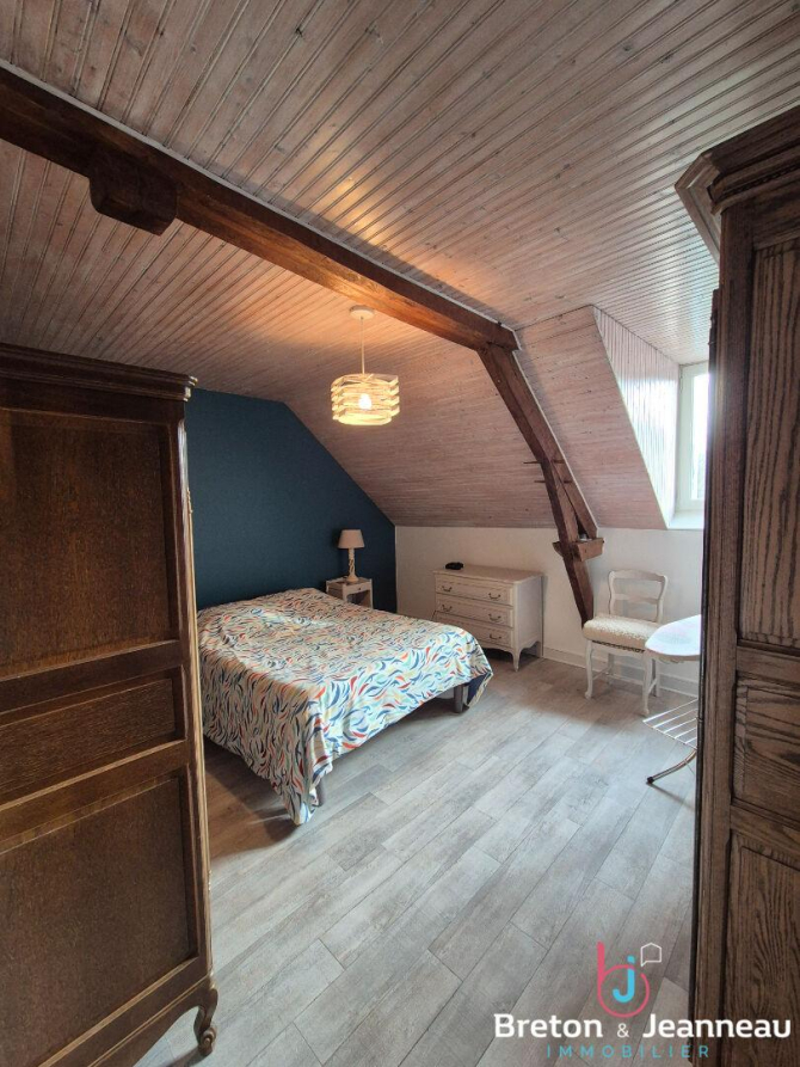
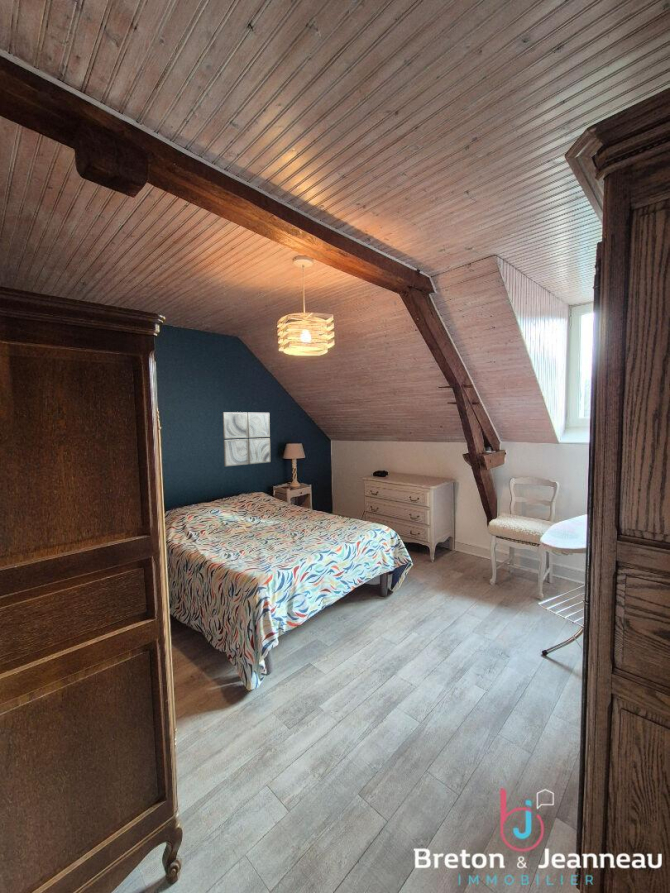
+ wall art (247, 437)
